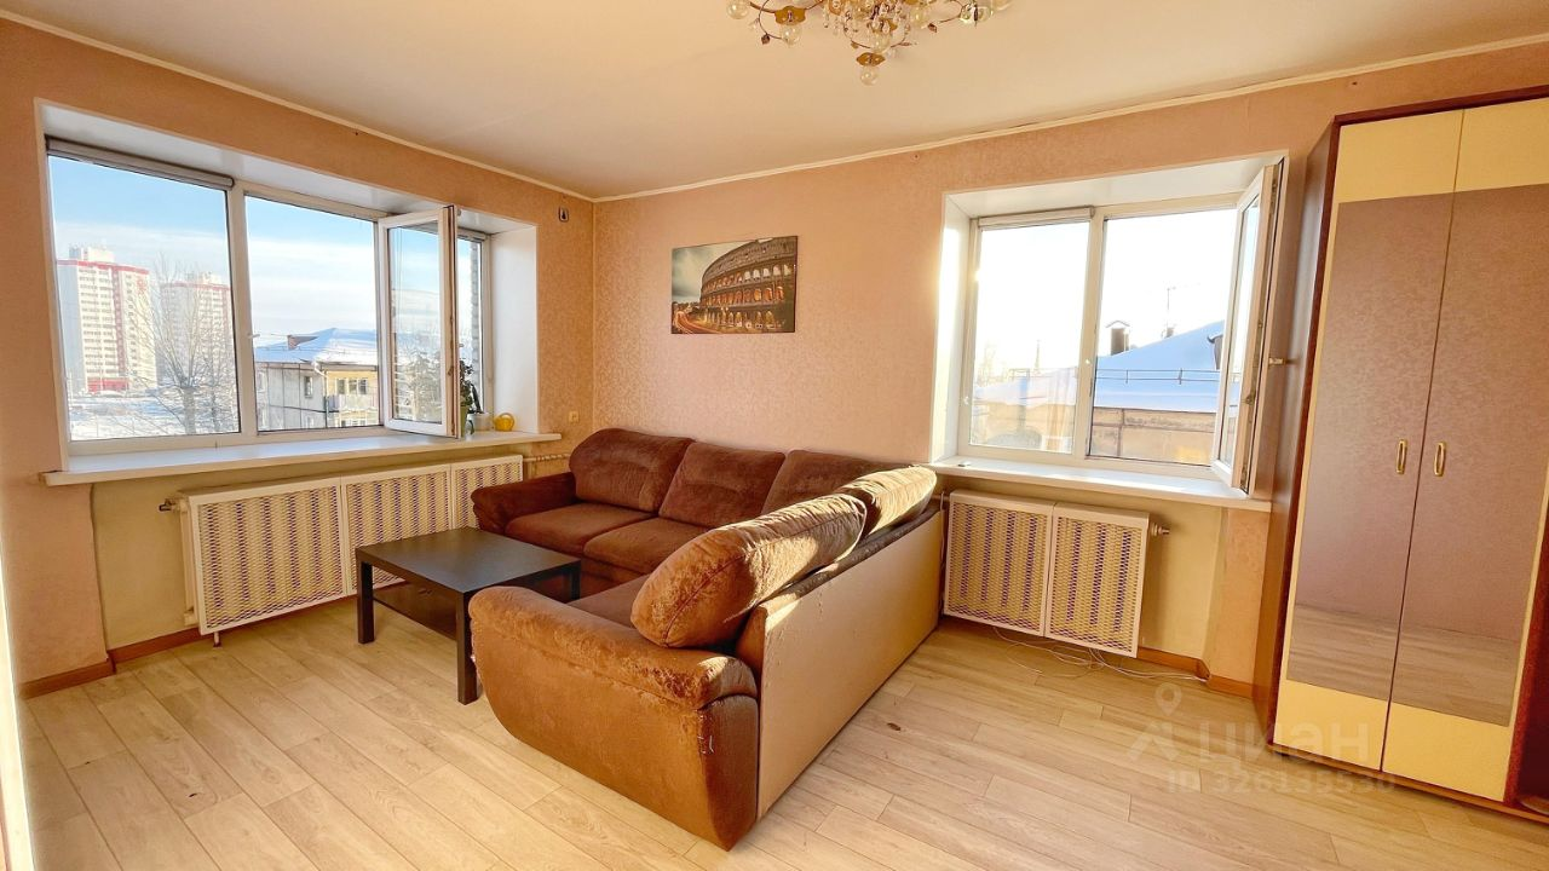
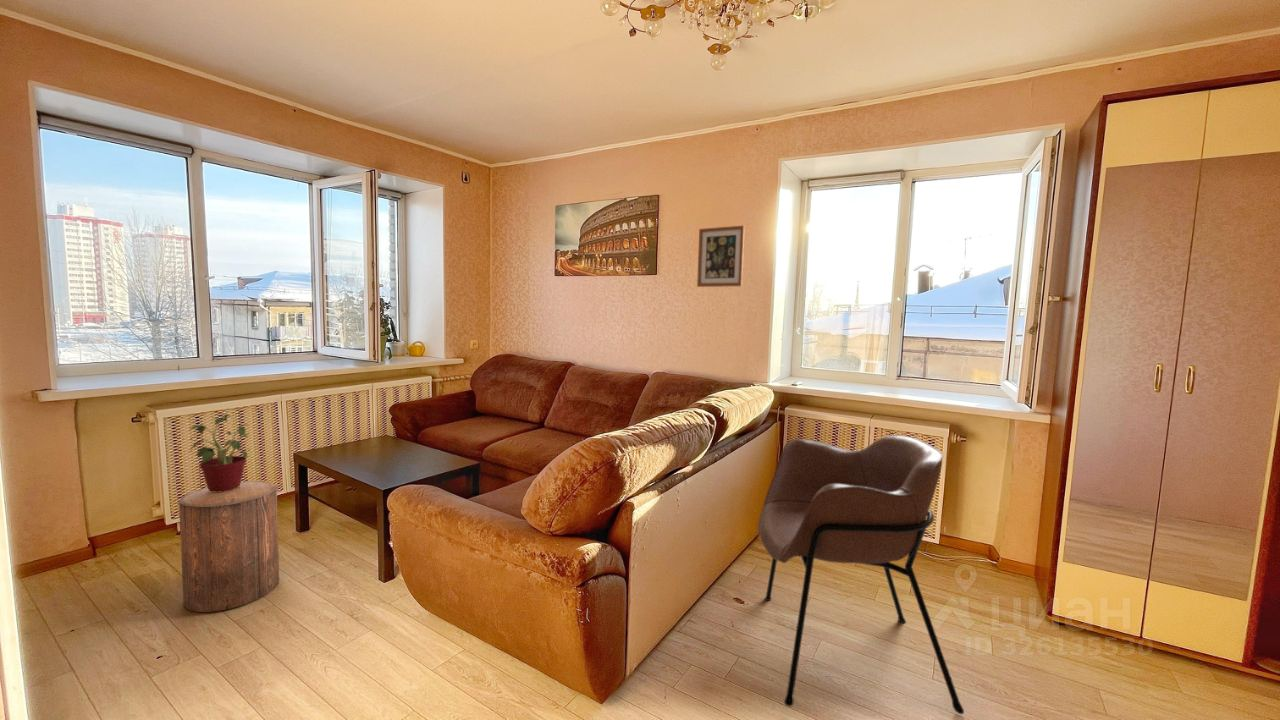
+ wall art (720, 257)
+ potted plant (226, 452)
+ stool (231, 542)
+ armchair (847, 548)
